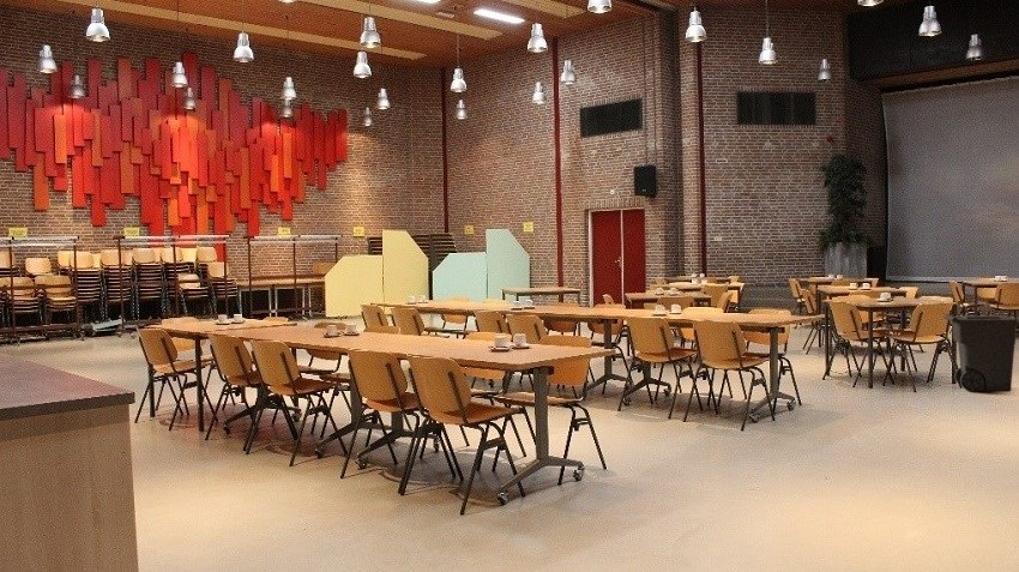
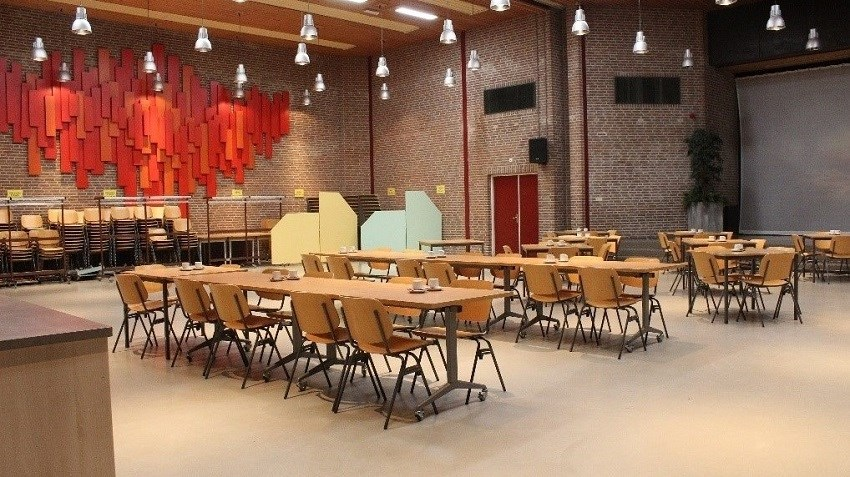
- trash can (979, 351)
